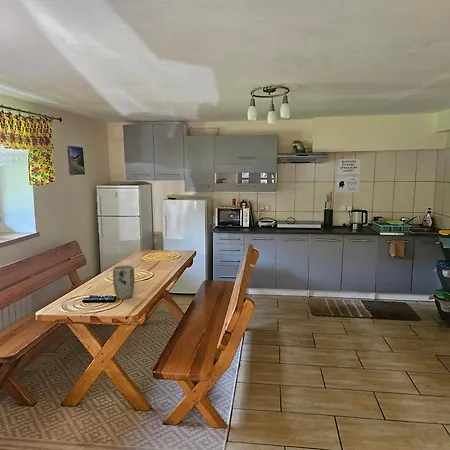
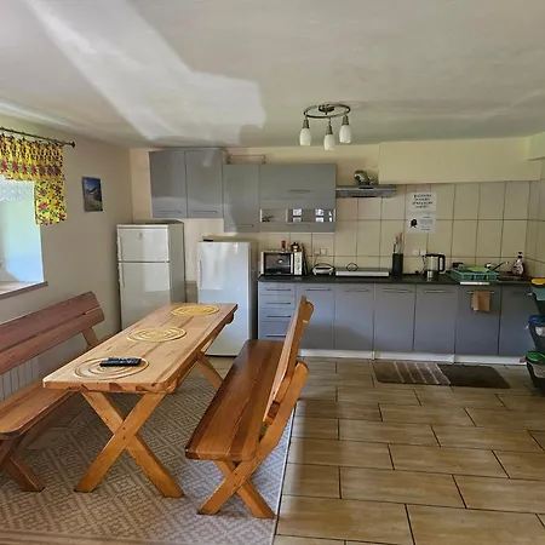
- plant pot (123, 282)
